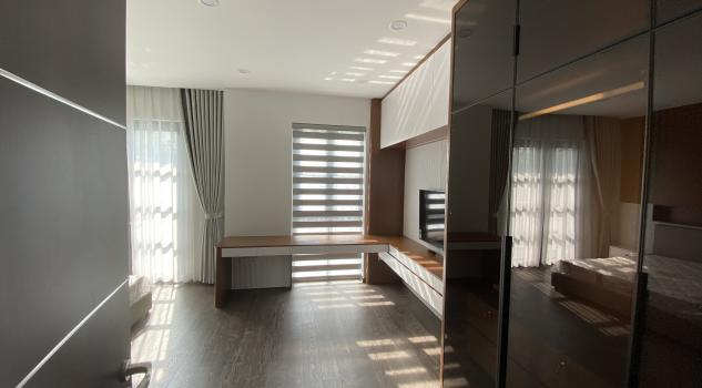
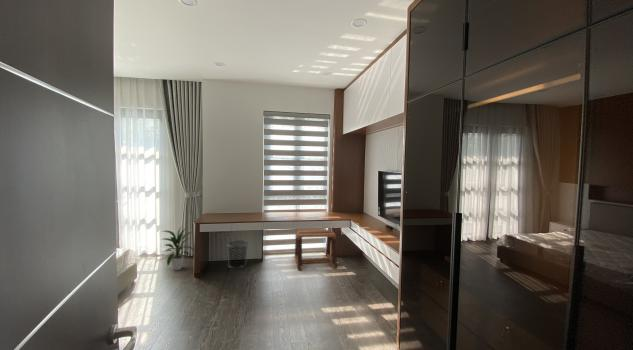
+ stool (315, 258)
+ waste bin (237, 254)
+ indoor plant (176, 247)
